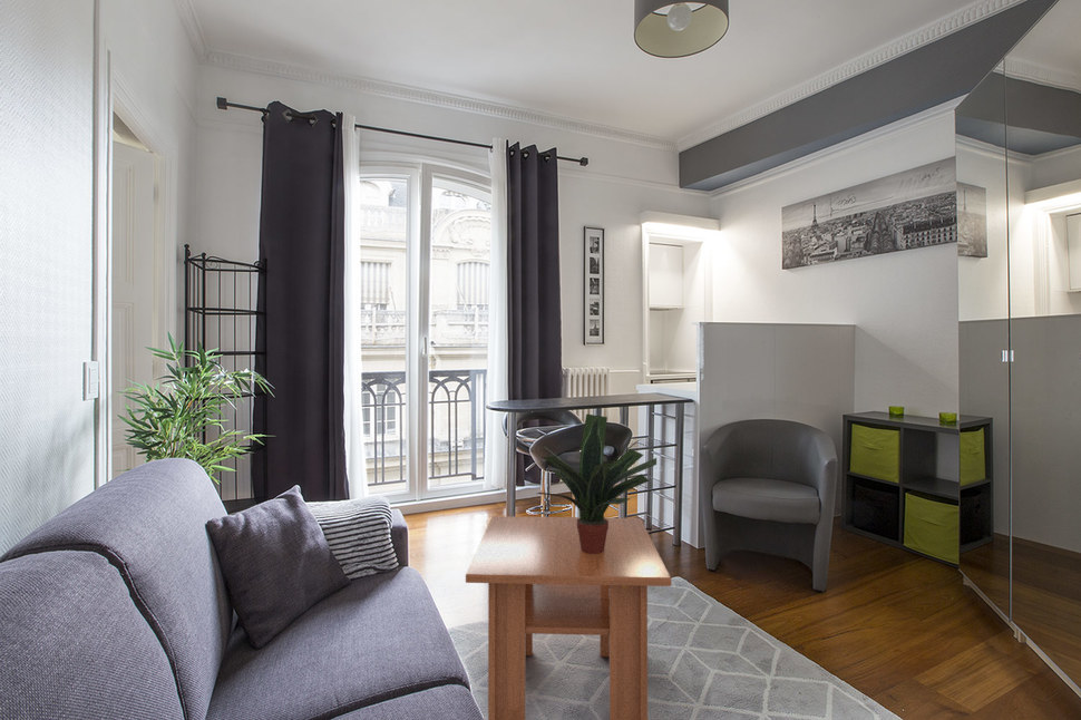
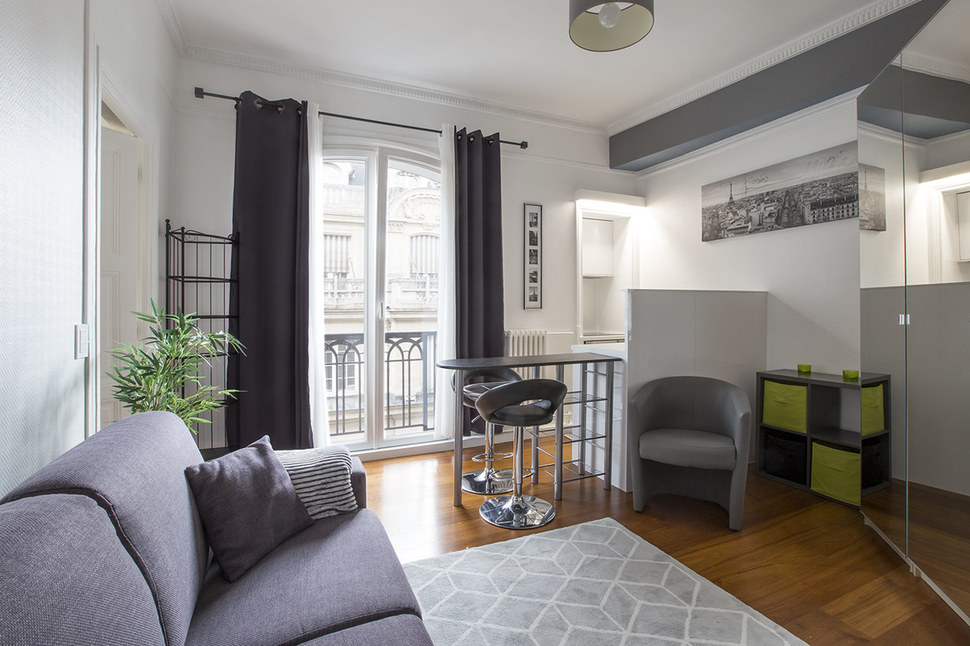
- potted plant (596, 483)
- coffee table (566, 614)
